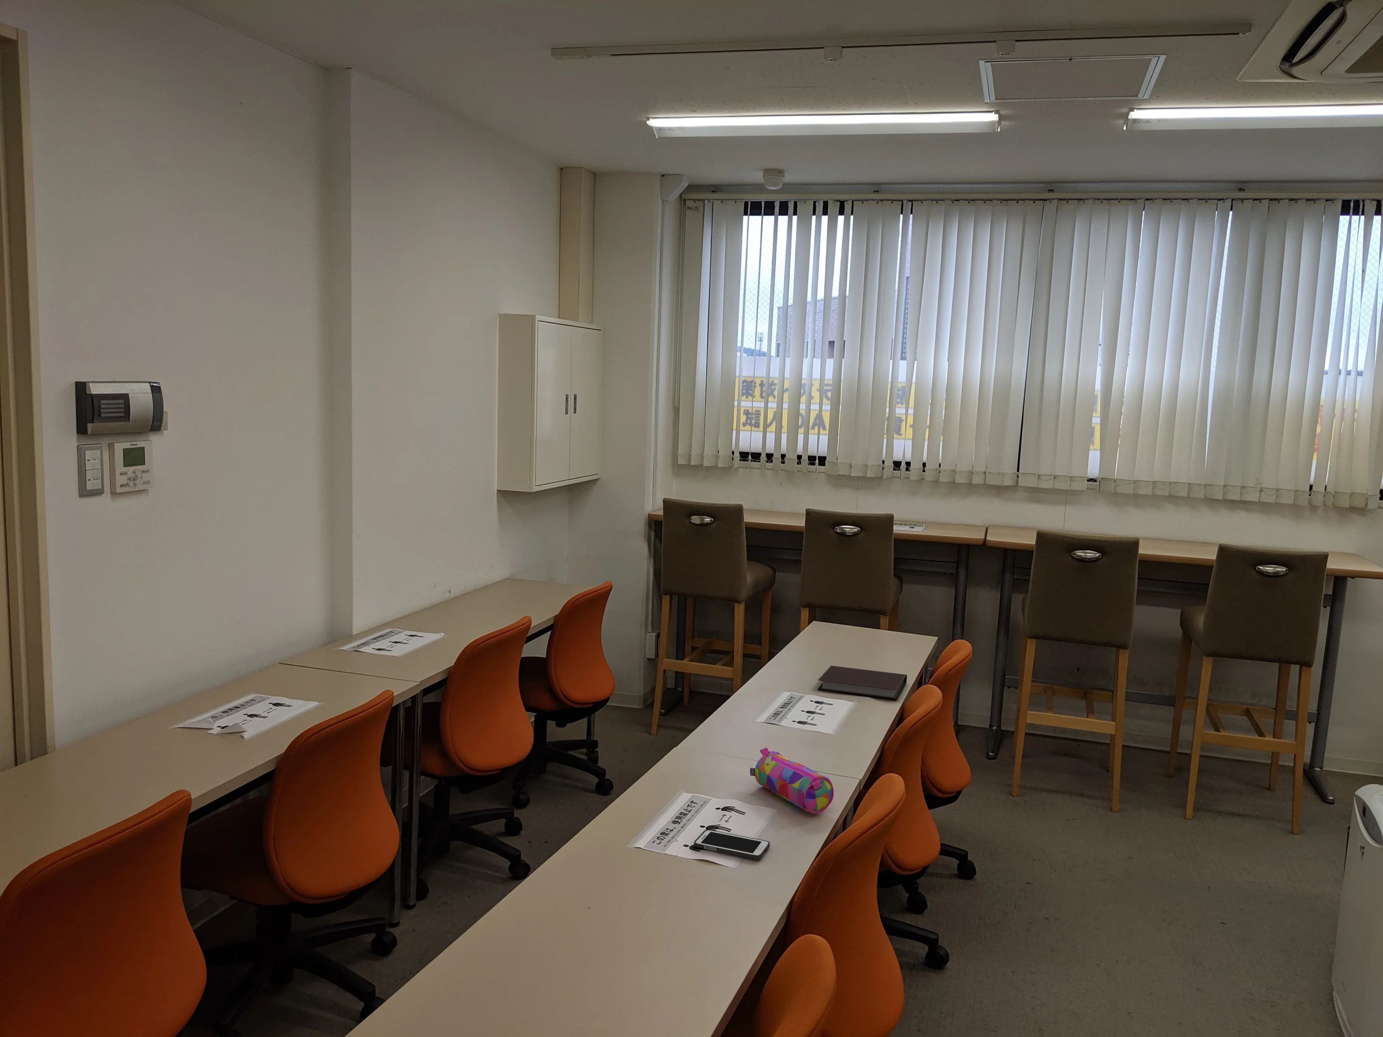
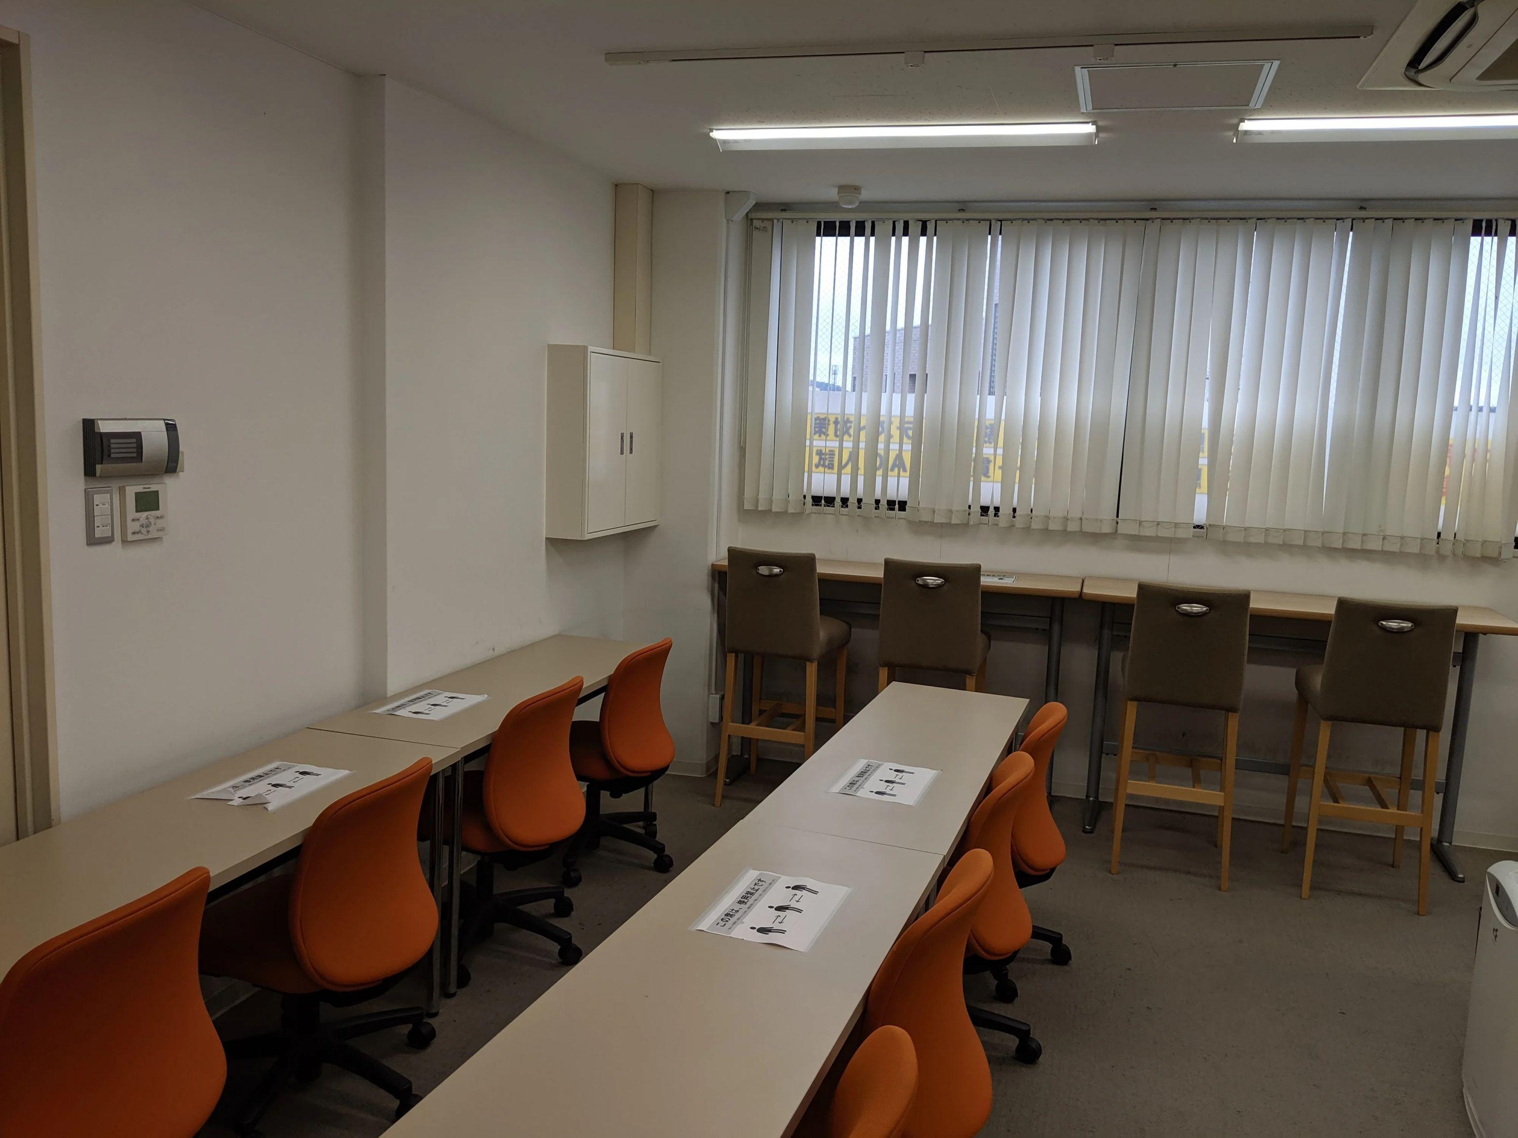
- pencil case (792, 780)
- cell phone (732, 844)
- notebook (862, 681)
